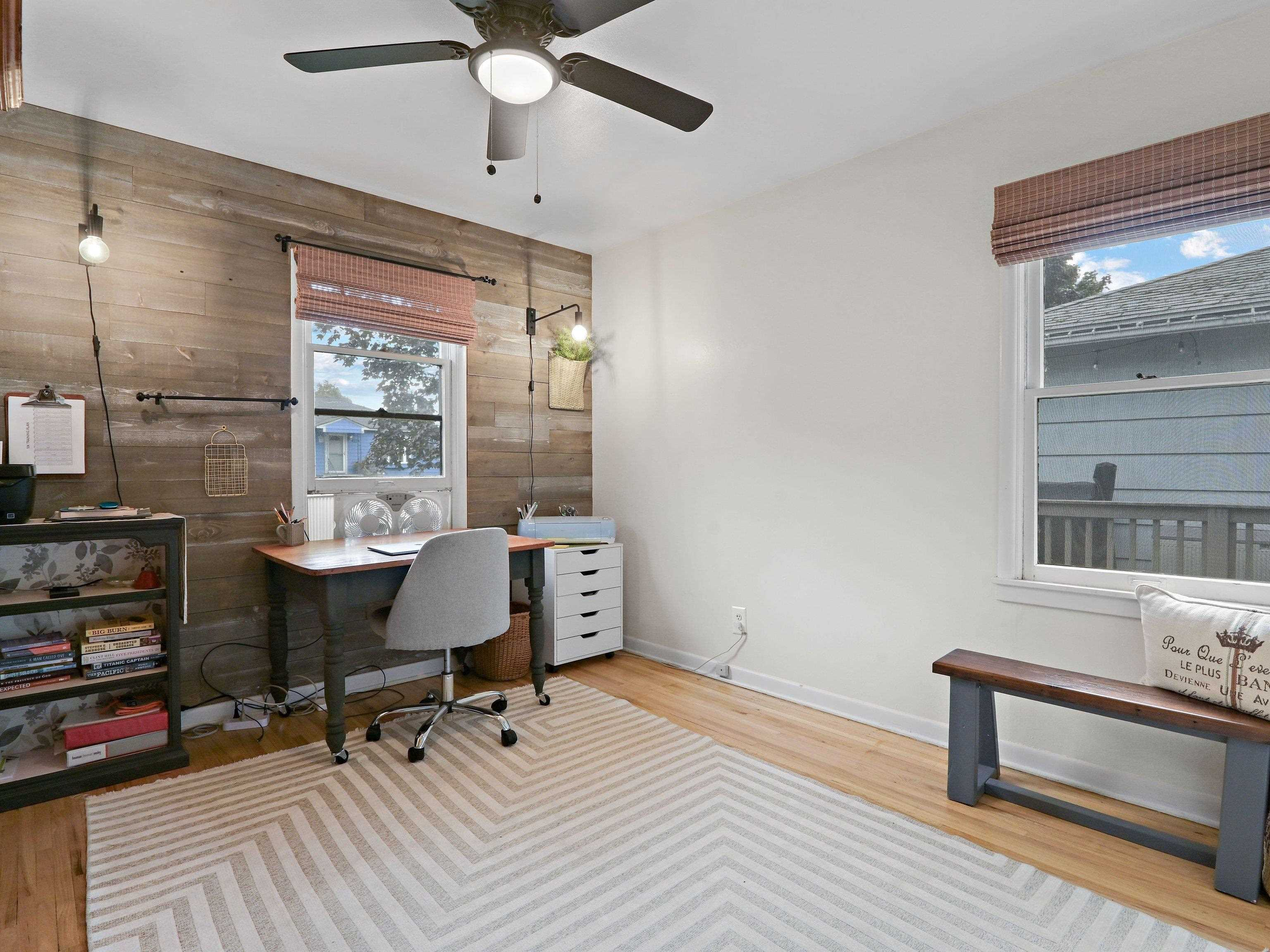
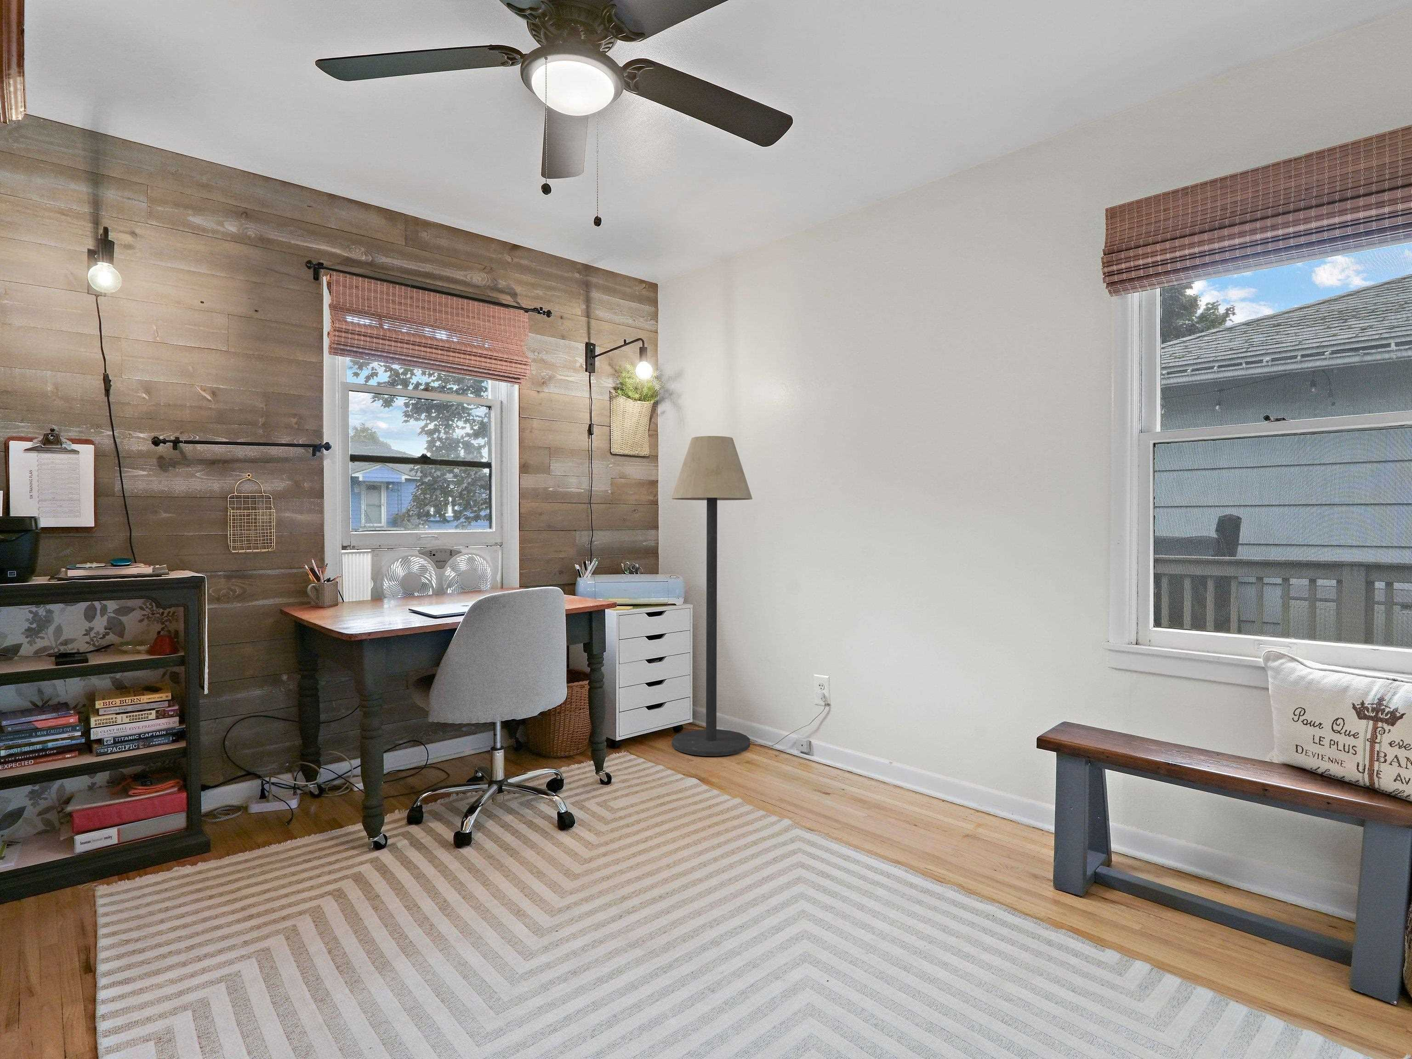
+ floor lamp (712, 591)
